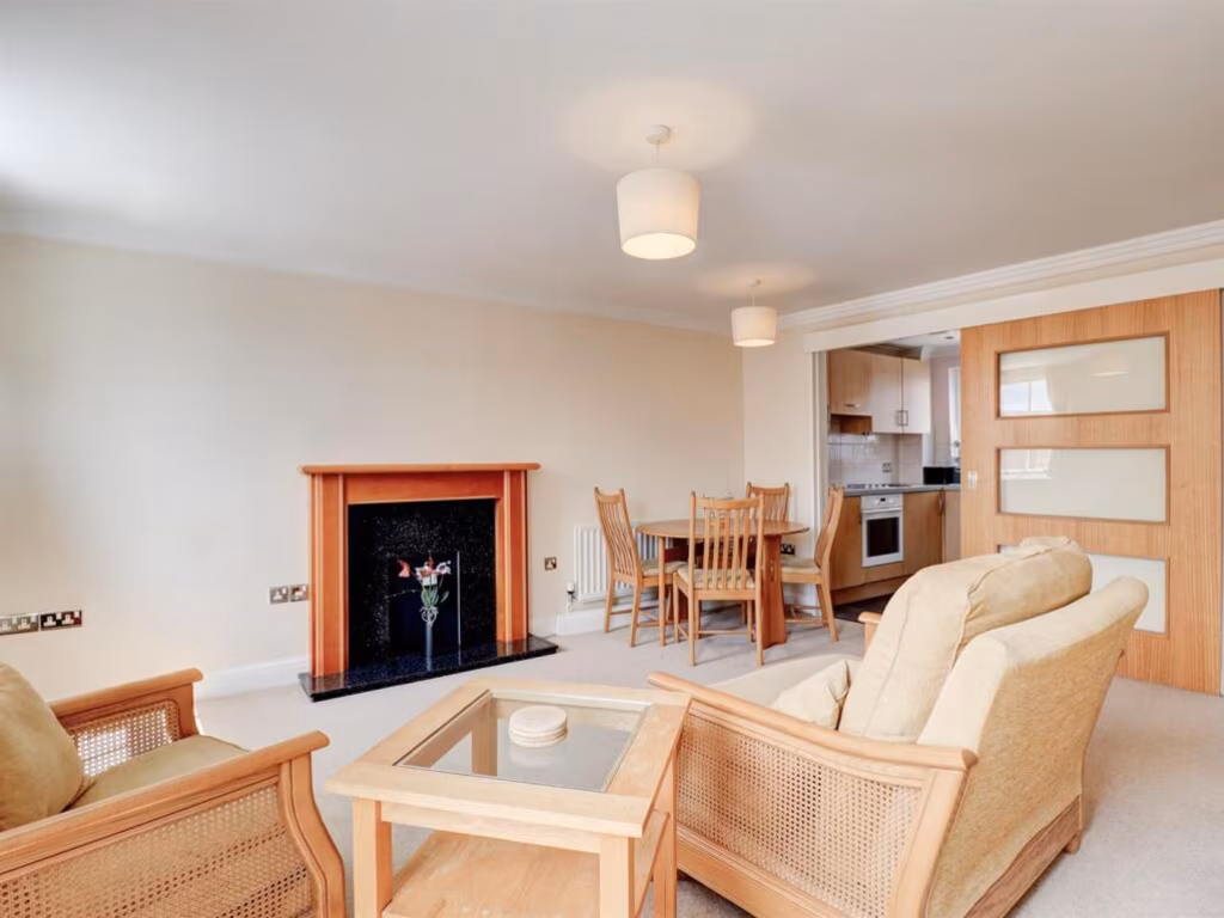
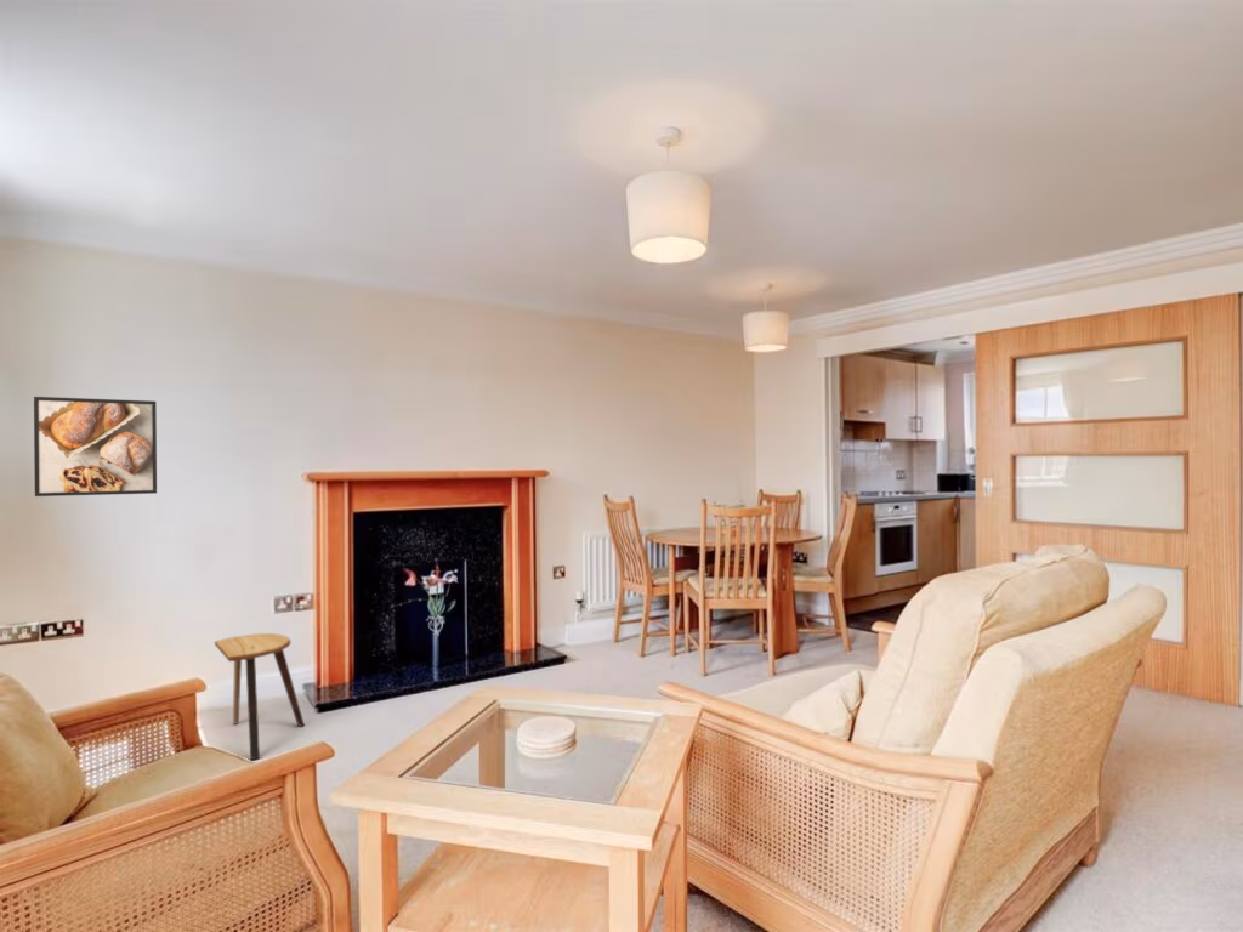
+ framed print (97, 447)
+ stool (255, 689)
